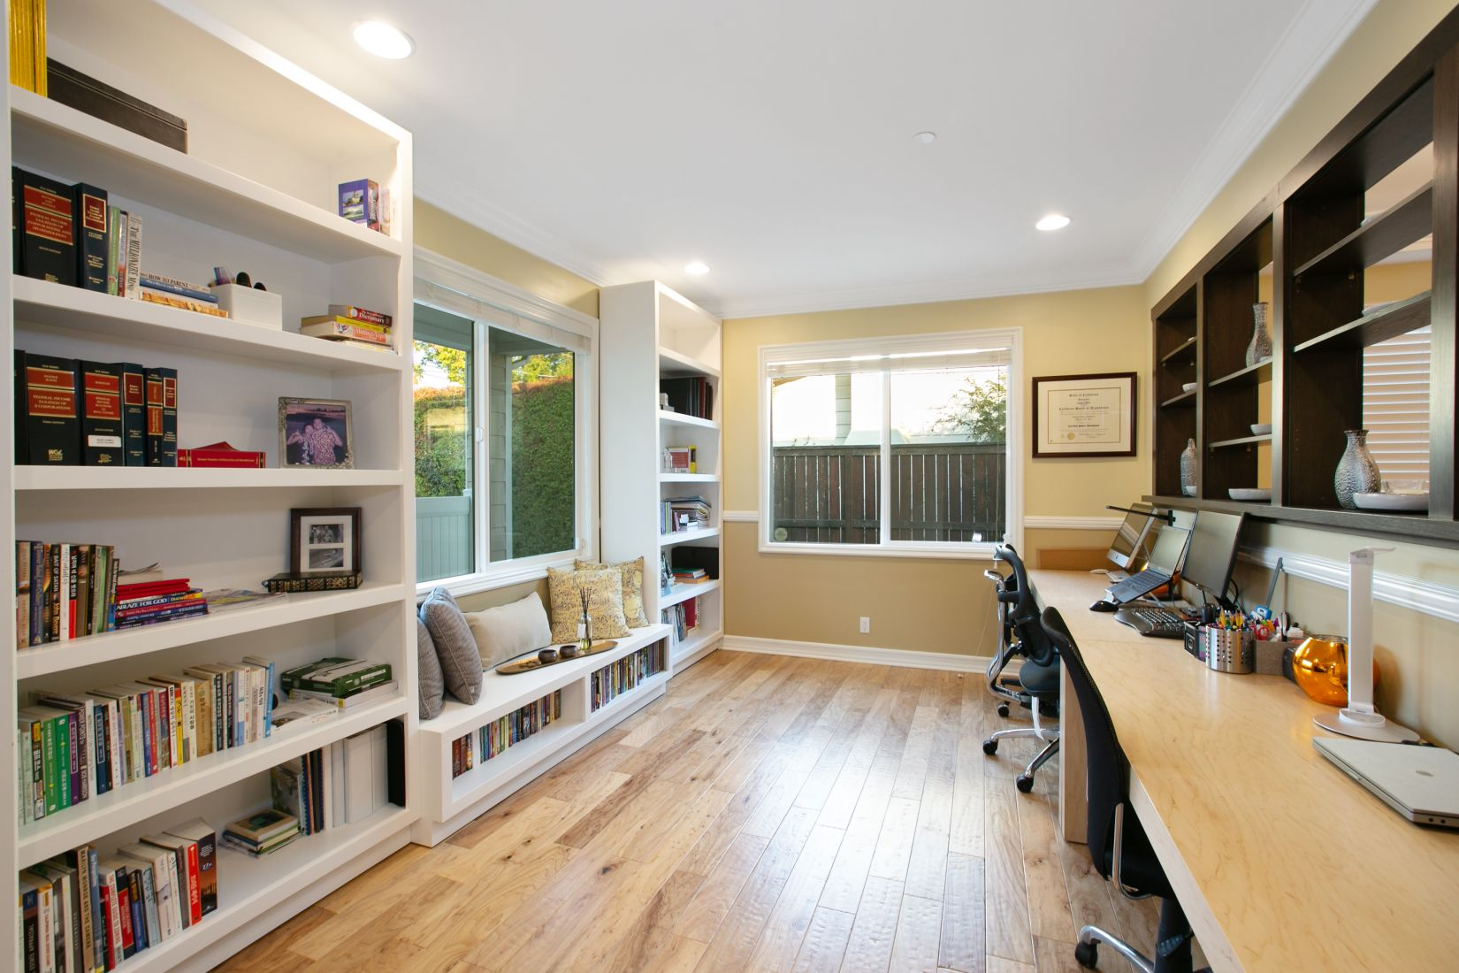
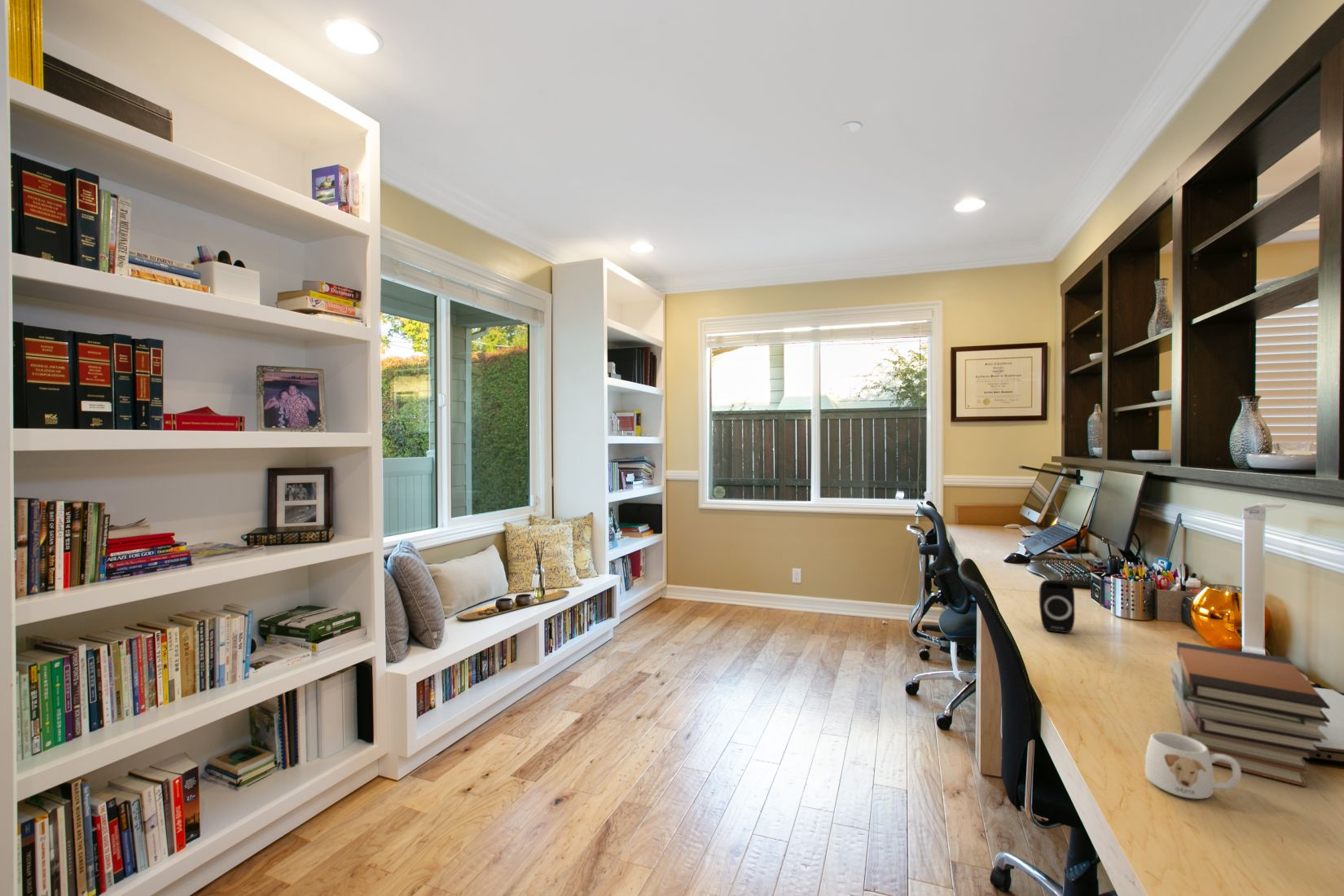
+ speaker (1054, 603)
+ mug (1191, 766)
+ book stack (1239, 705)
